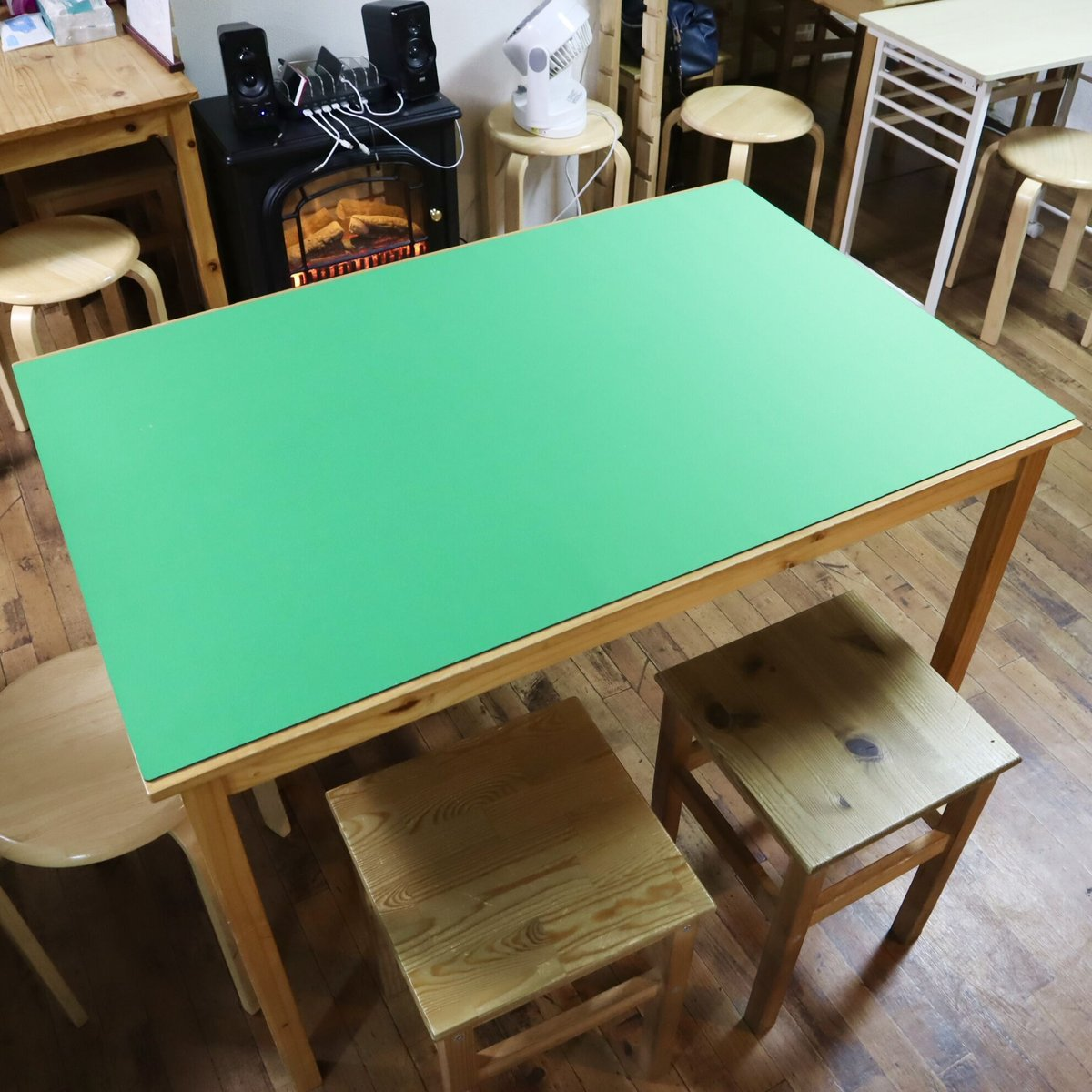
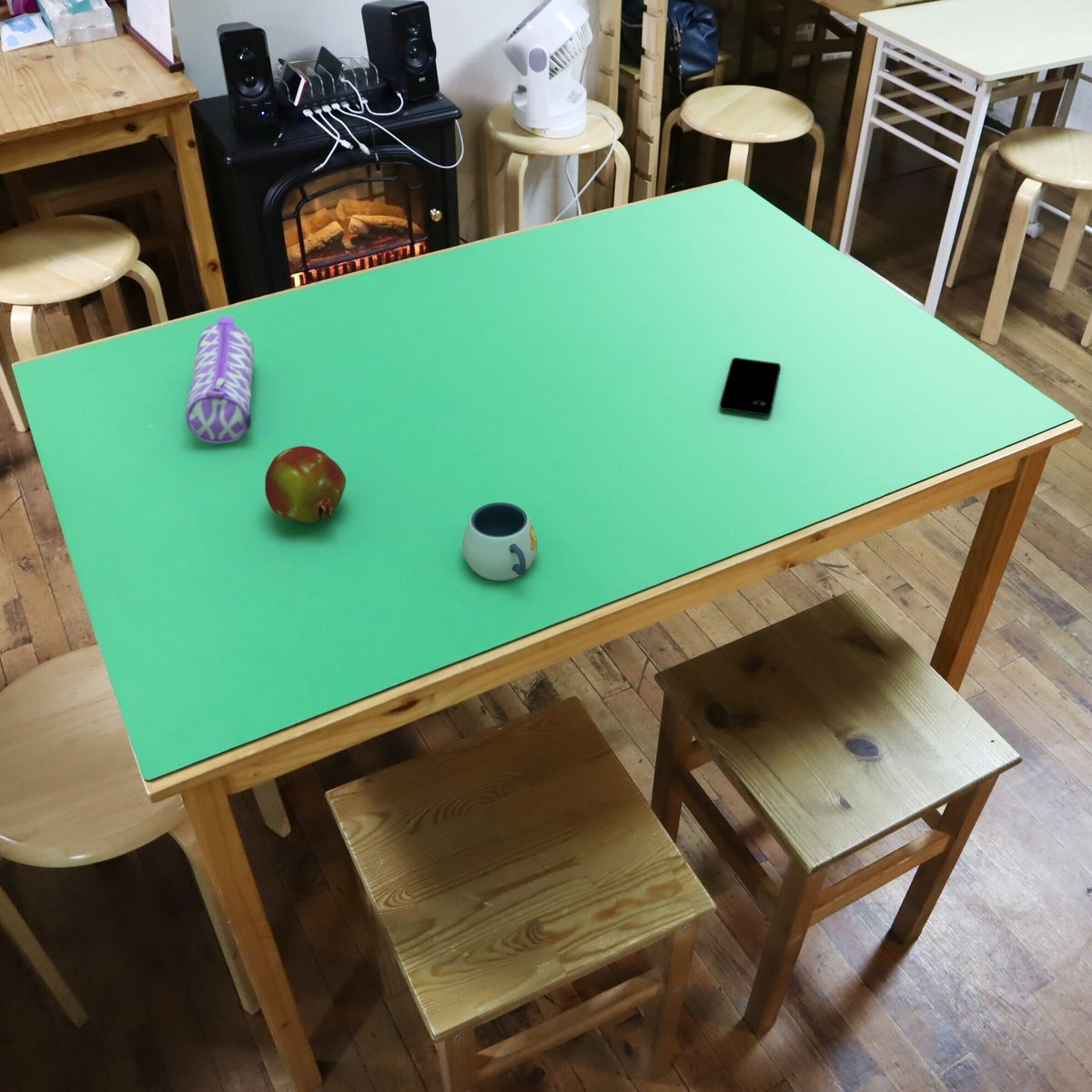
+ fruit (308, 489)
+ mug (503, 546)
+ smartphone (751, 385)
+ pencil case (220, 380)
